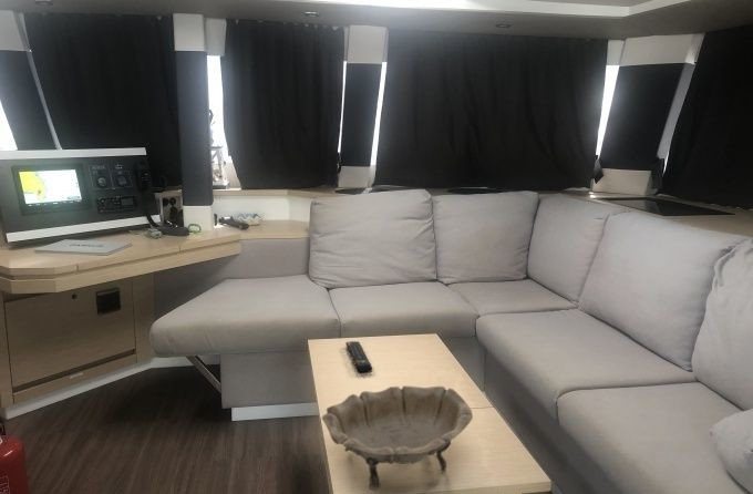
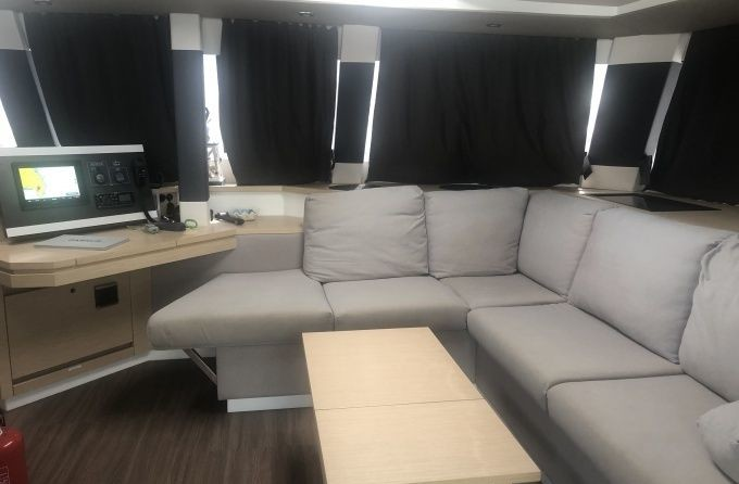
- decorative bowl (398, 434)
- remote control (358, 356)
